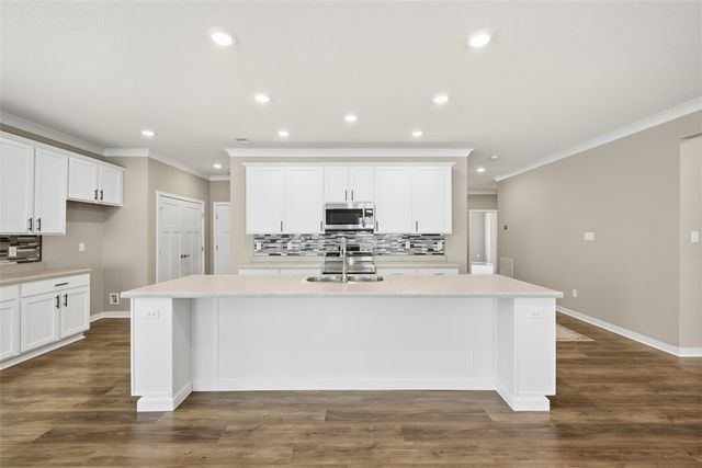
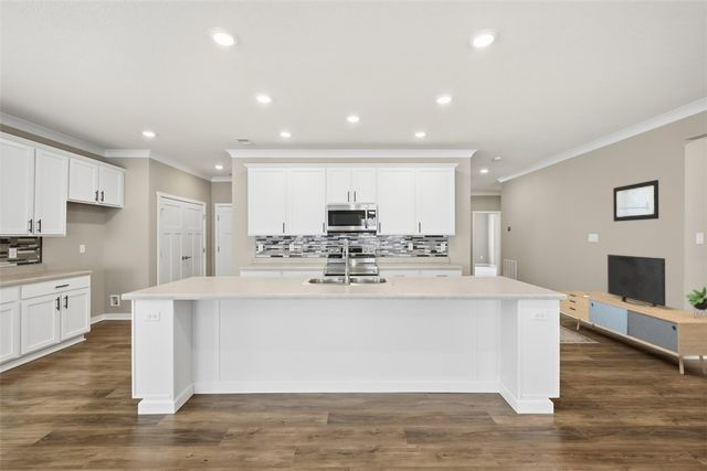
+ wall art (634, 202)
+ media console (630, 301)
